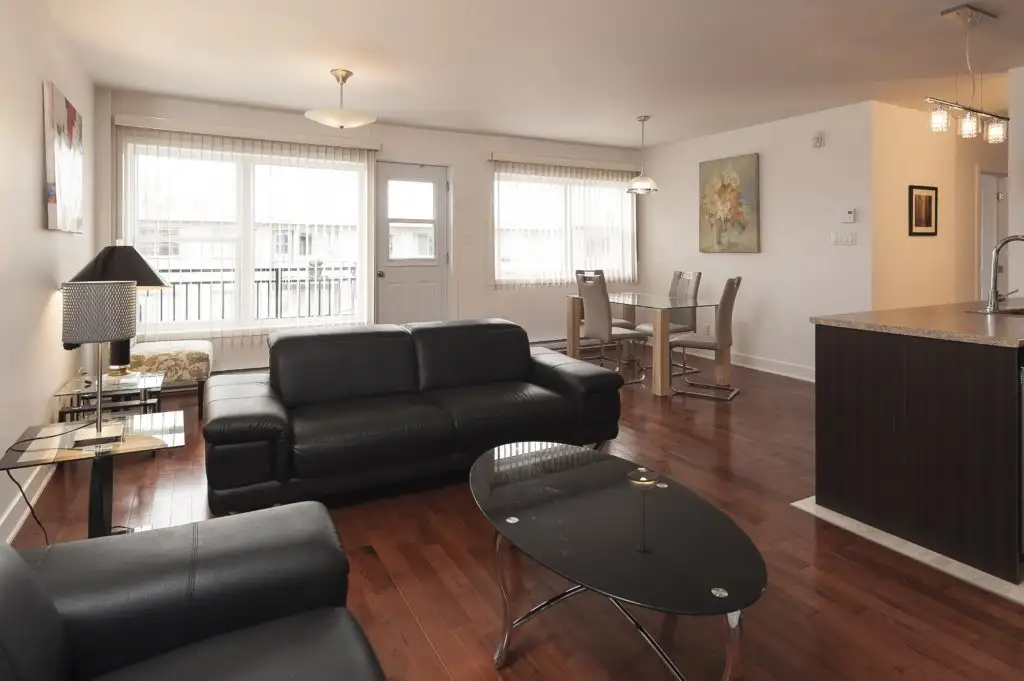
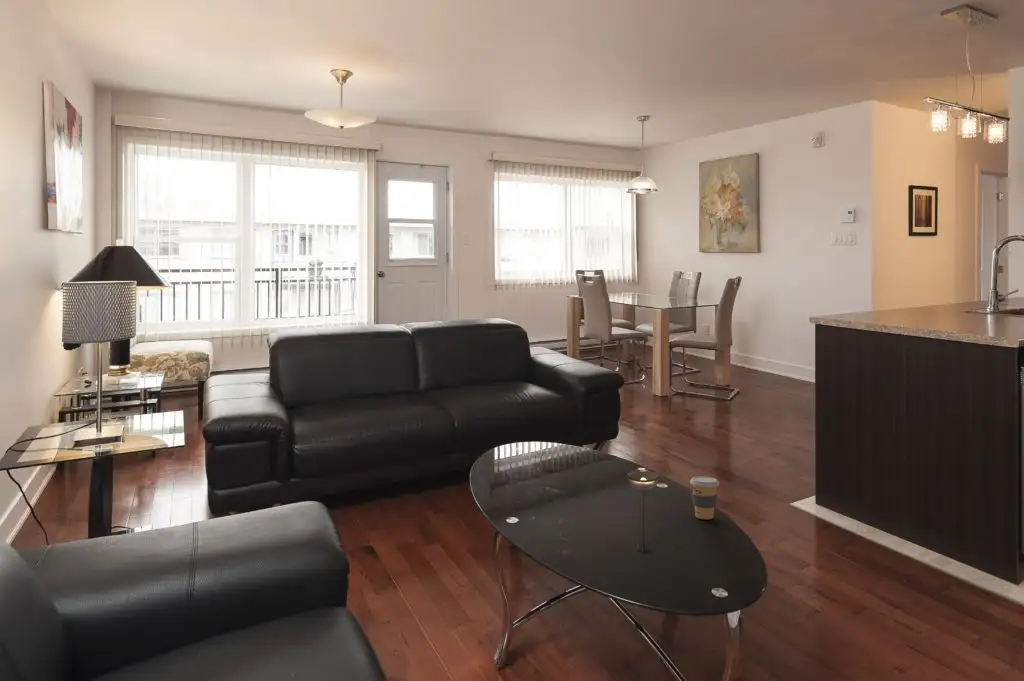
+ coffee cup (704, 498)
